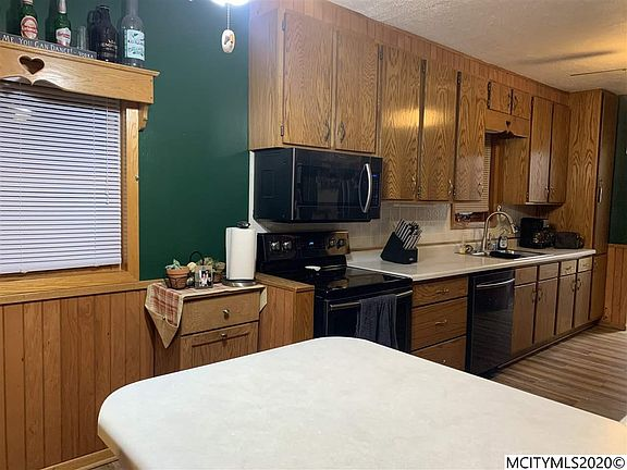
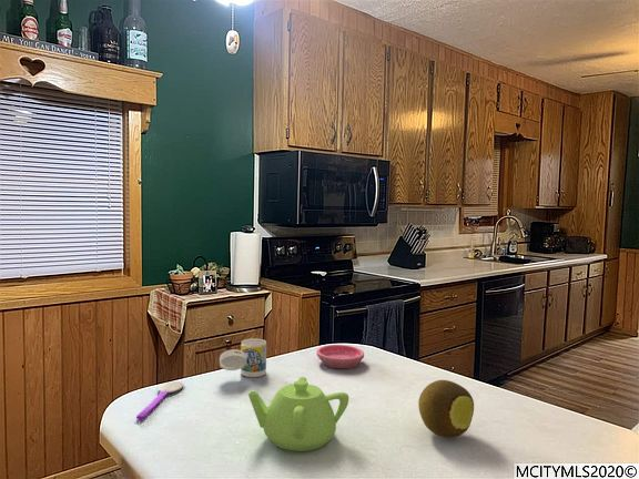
+ saucer (339, 356)
+ fruit (445, 407)
+ cup (243, 359)
+ teapot (298, 409)
+ spoon (160, 396)
